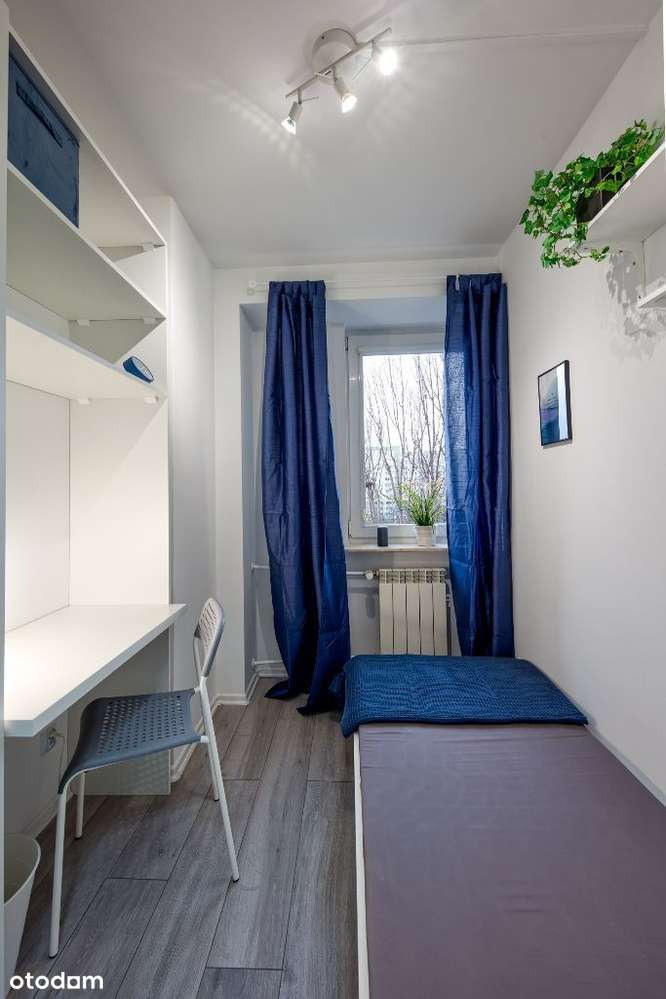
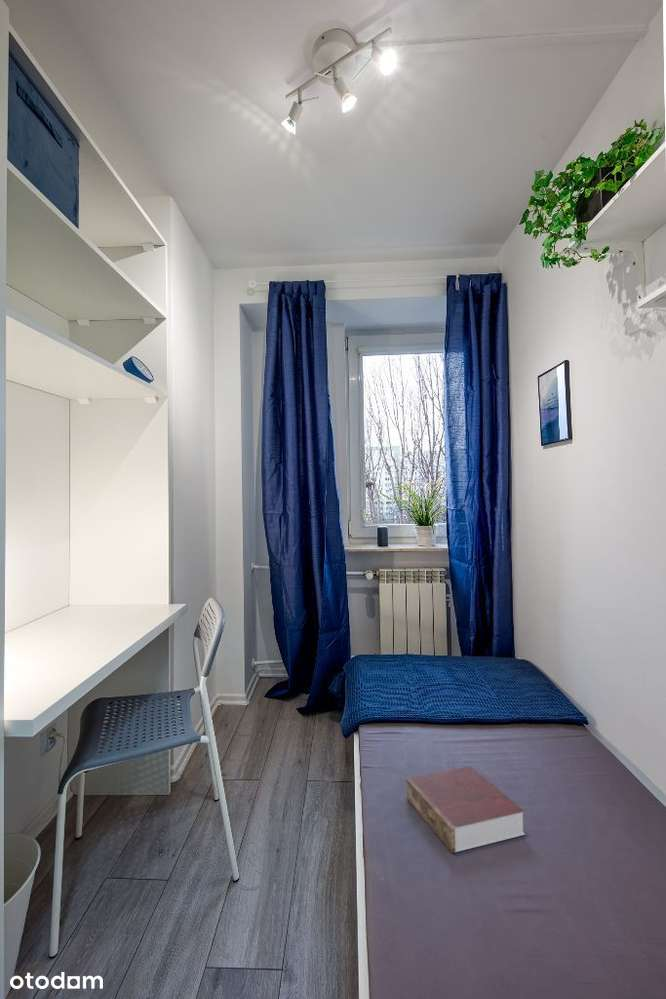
+ book (462, 804)
